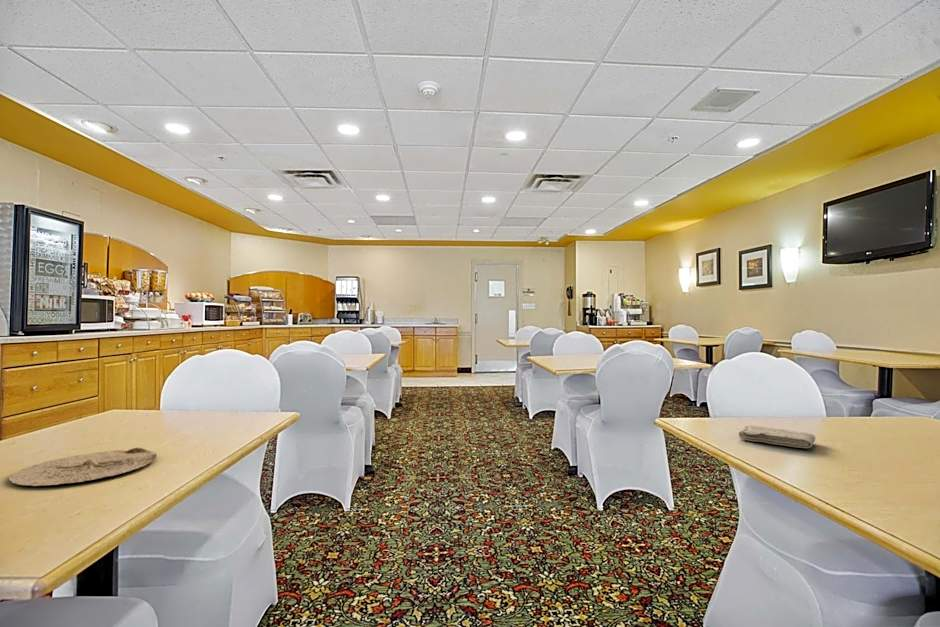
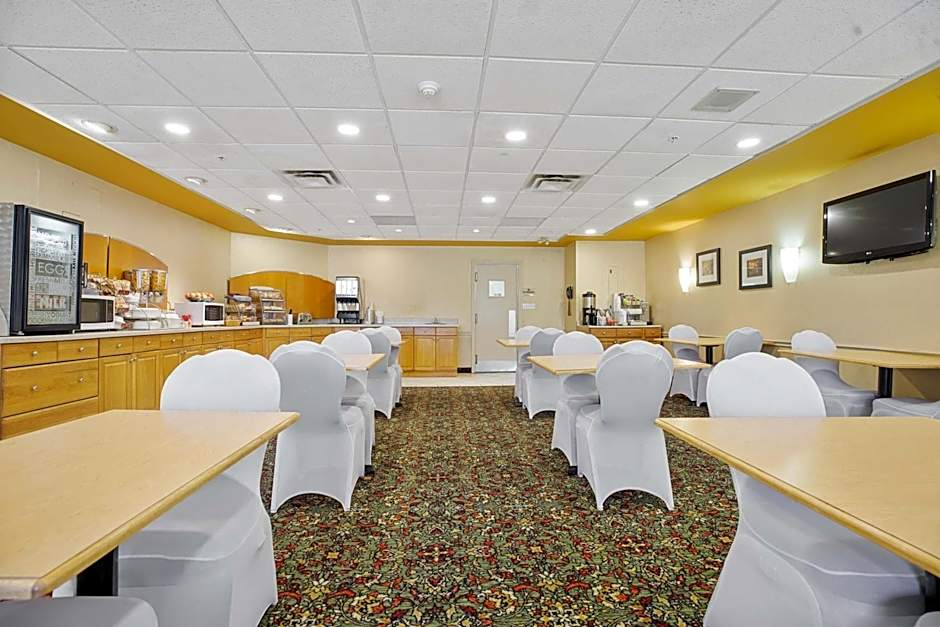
- washcloth (776, 435)
- plate (88, 463)
